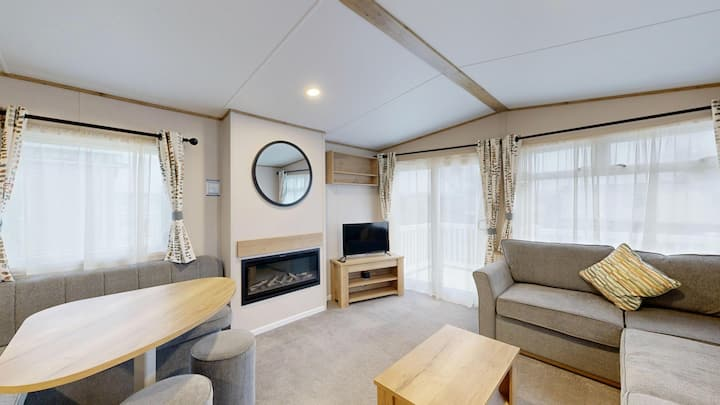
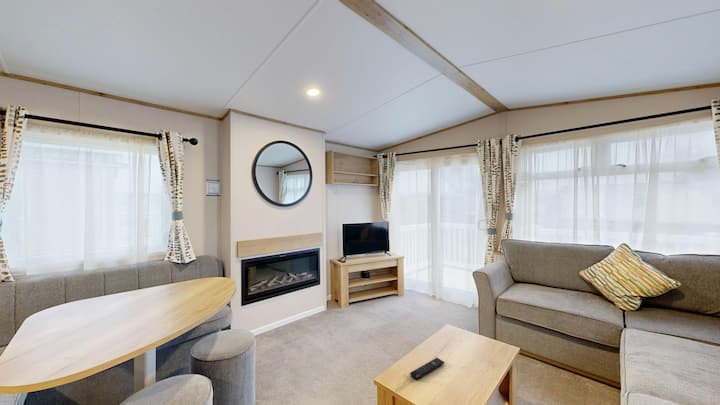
+ remote control (427, 368)
